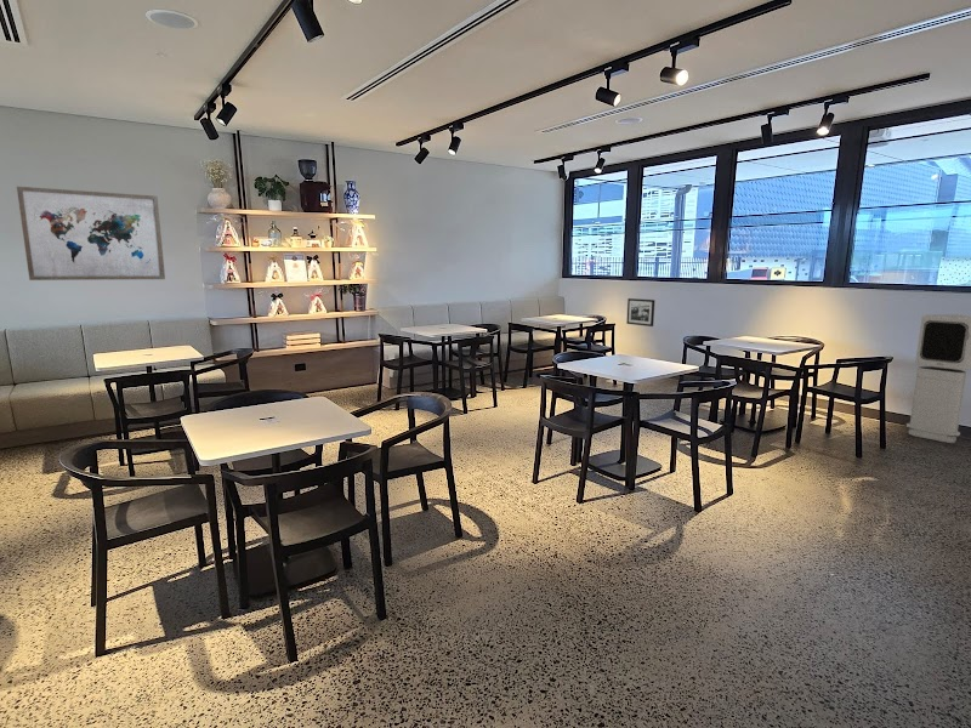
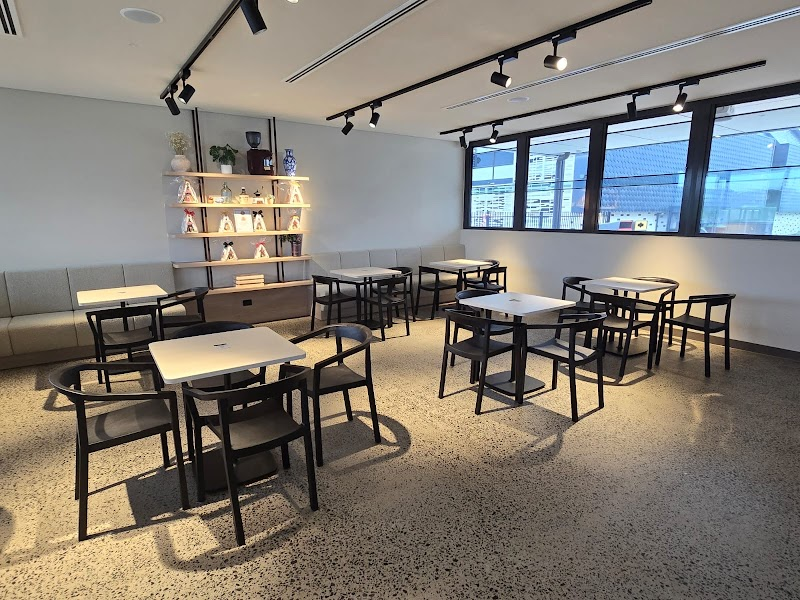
- air purifier (943, 376)
- wall art (96, 235)
- picture frame (640, 312)
